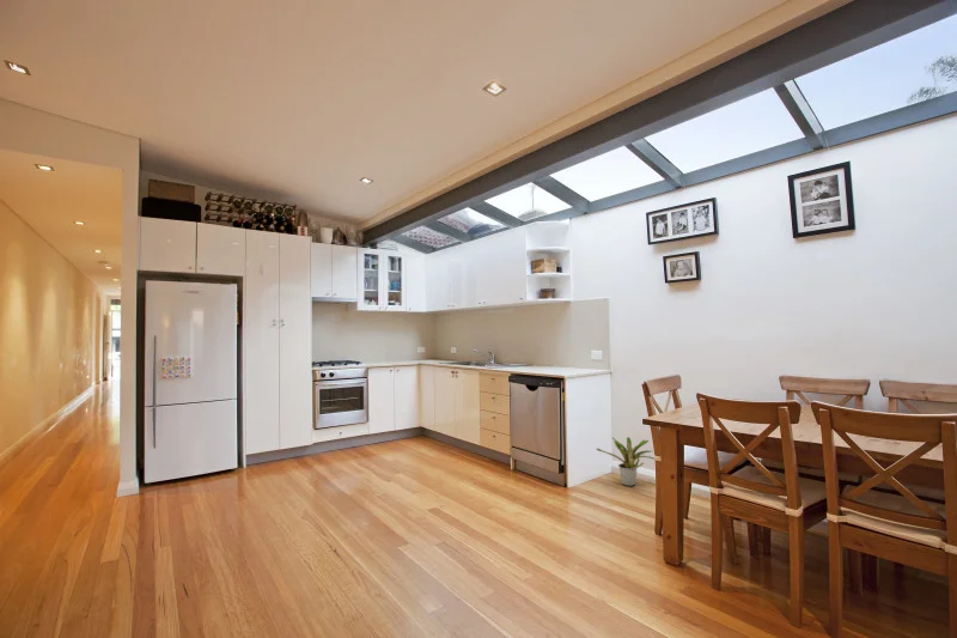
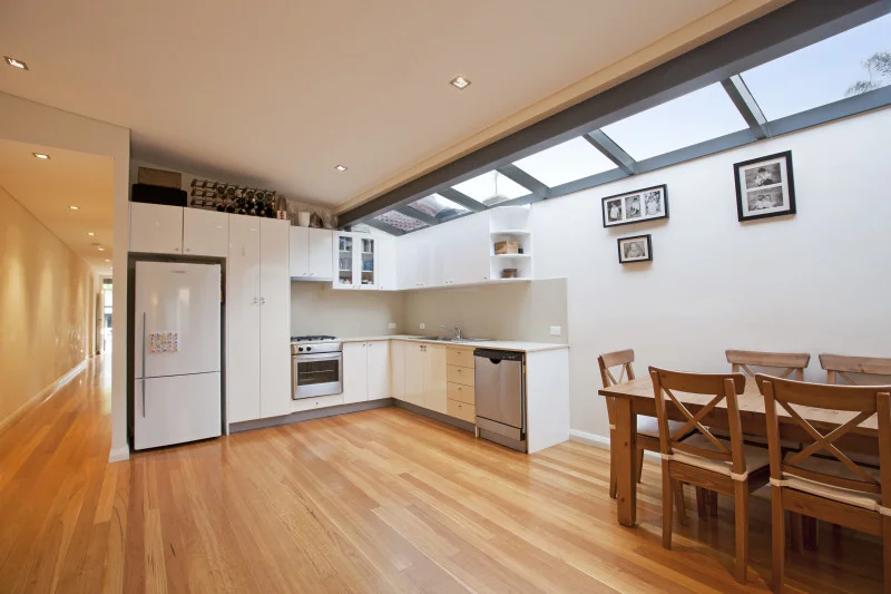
- potted plant (629, 461)
